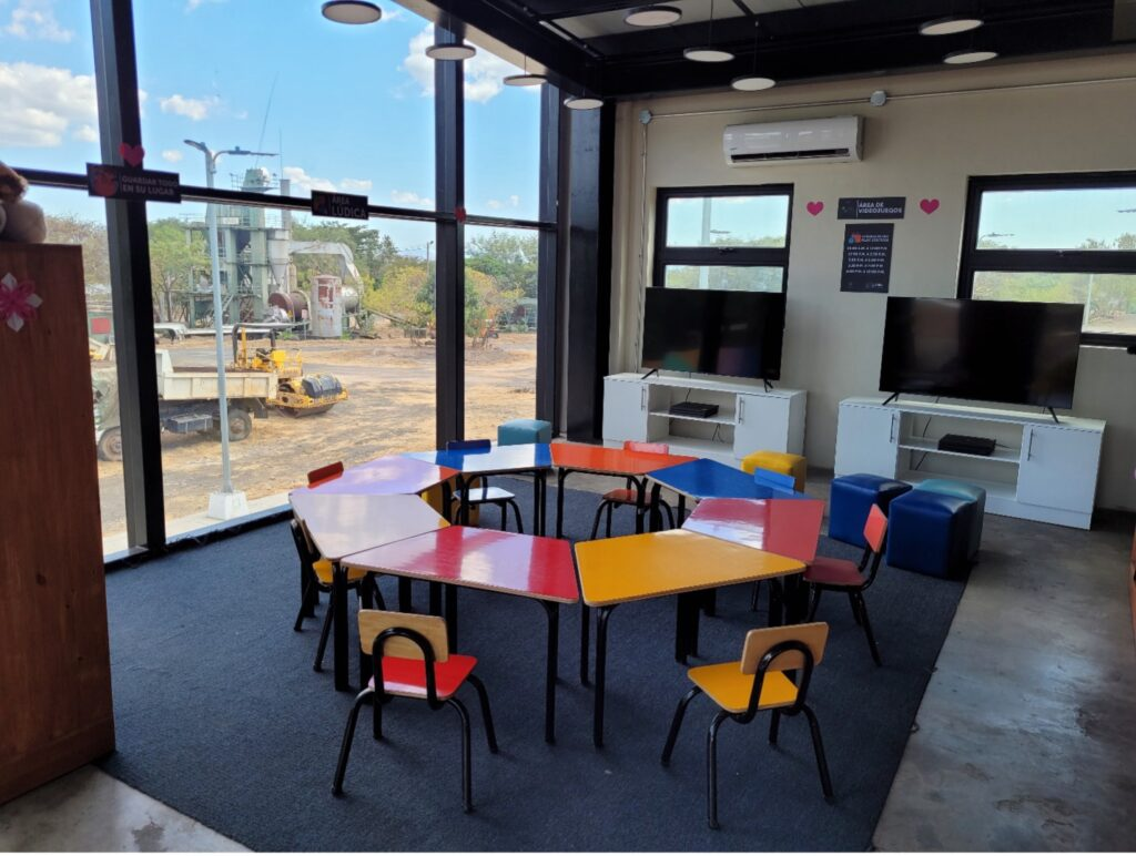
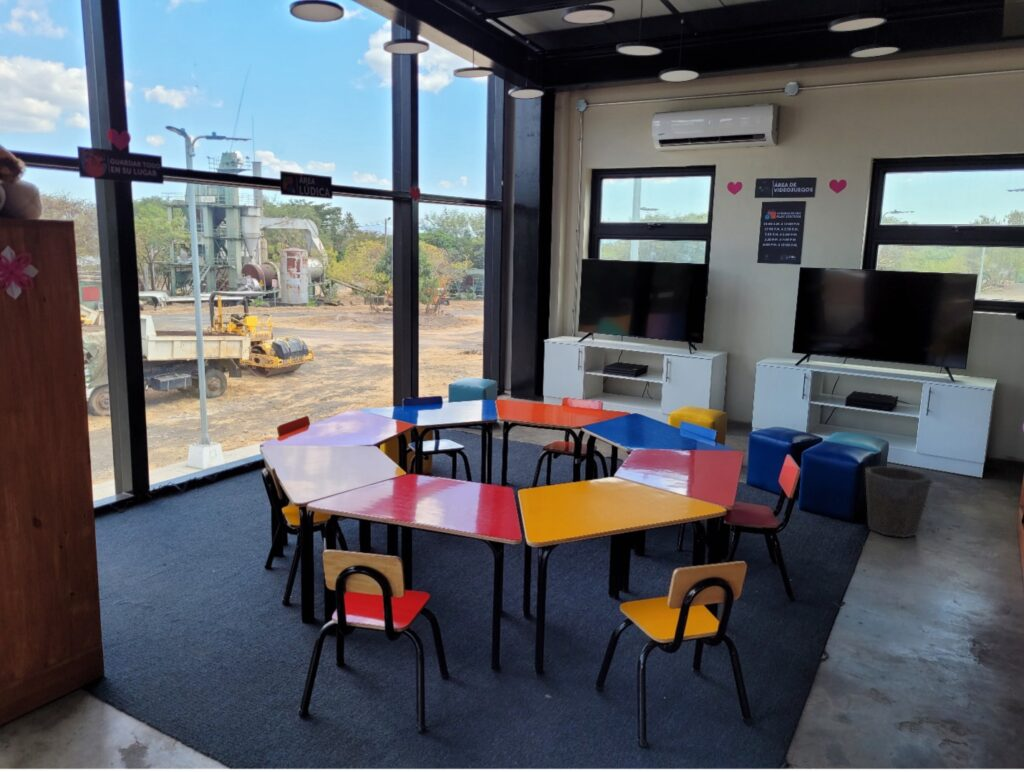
+ waste bin (894, 501)
